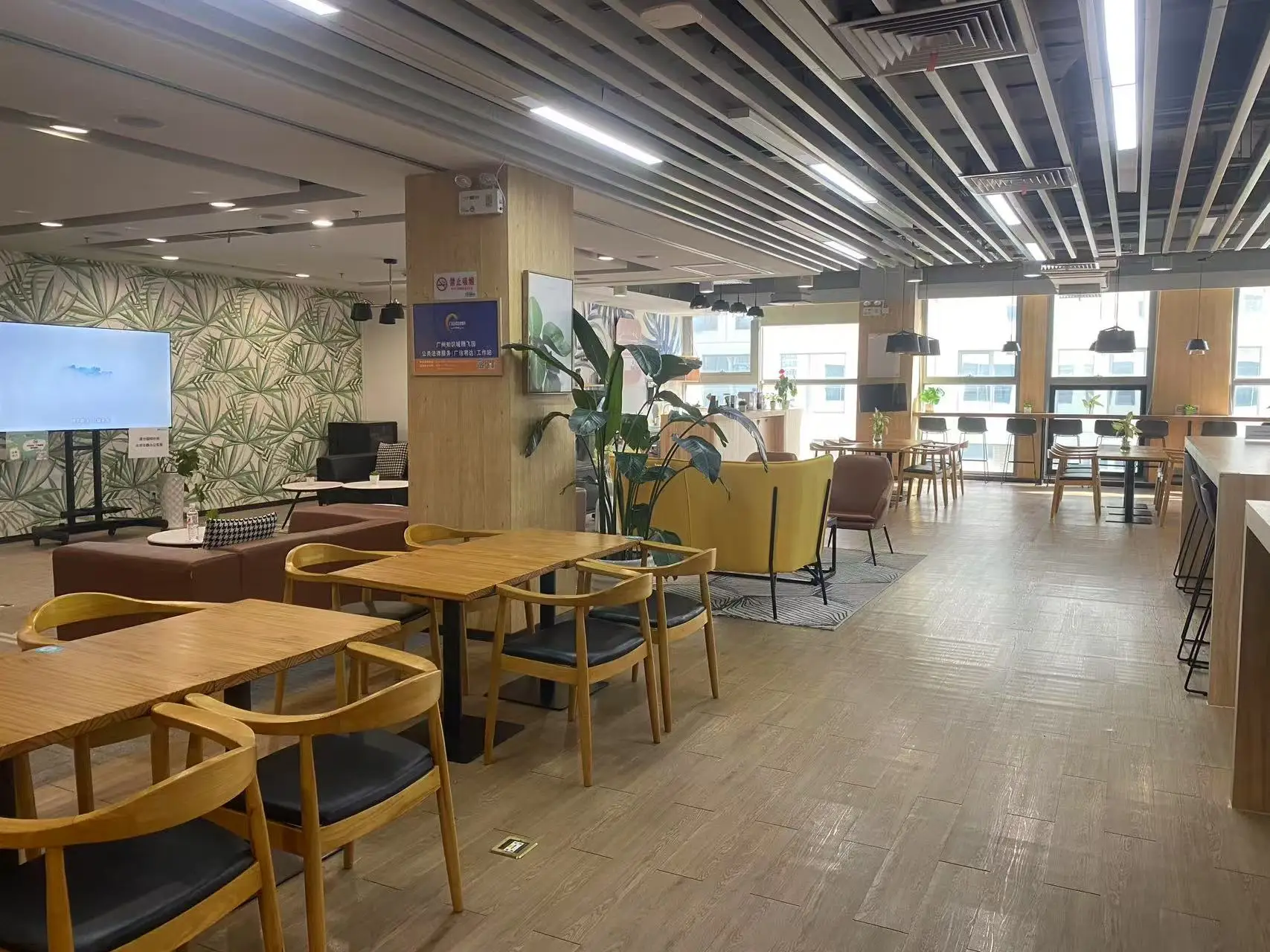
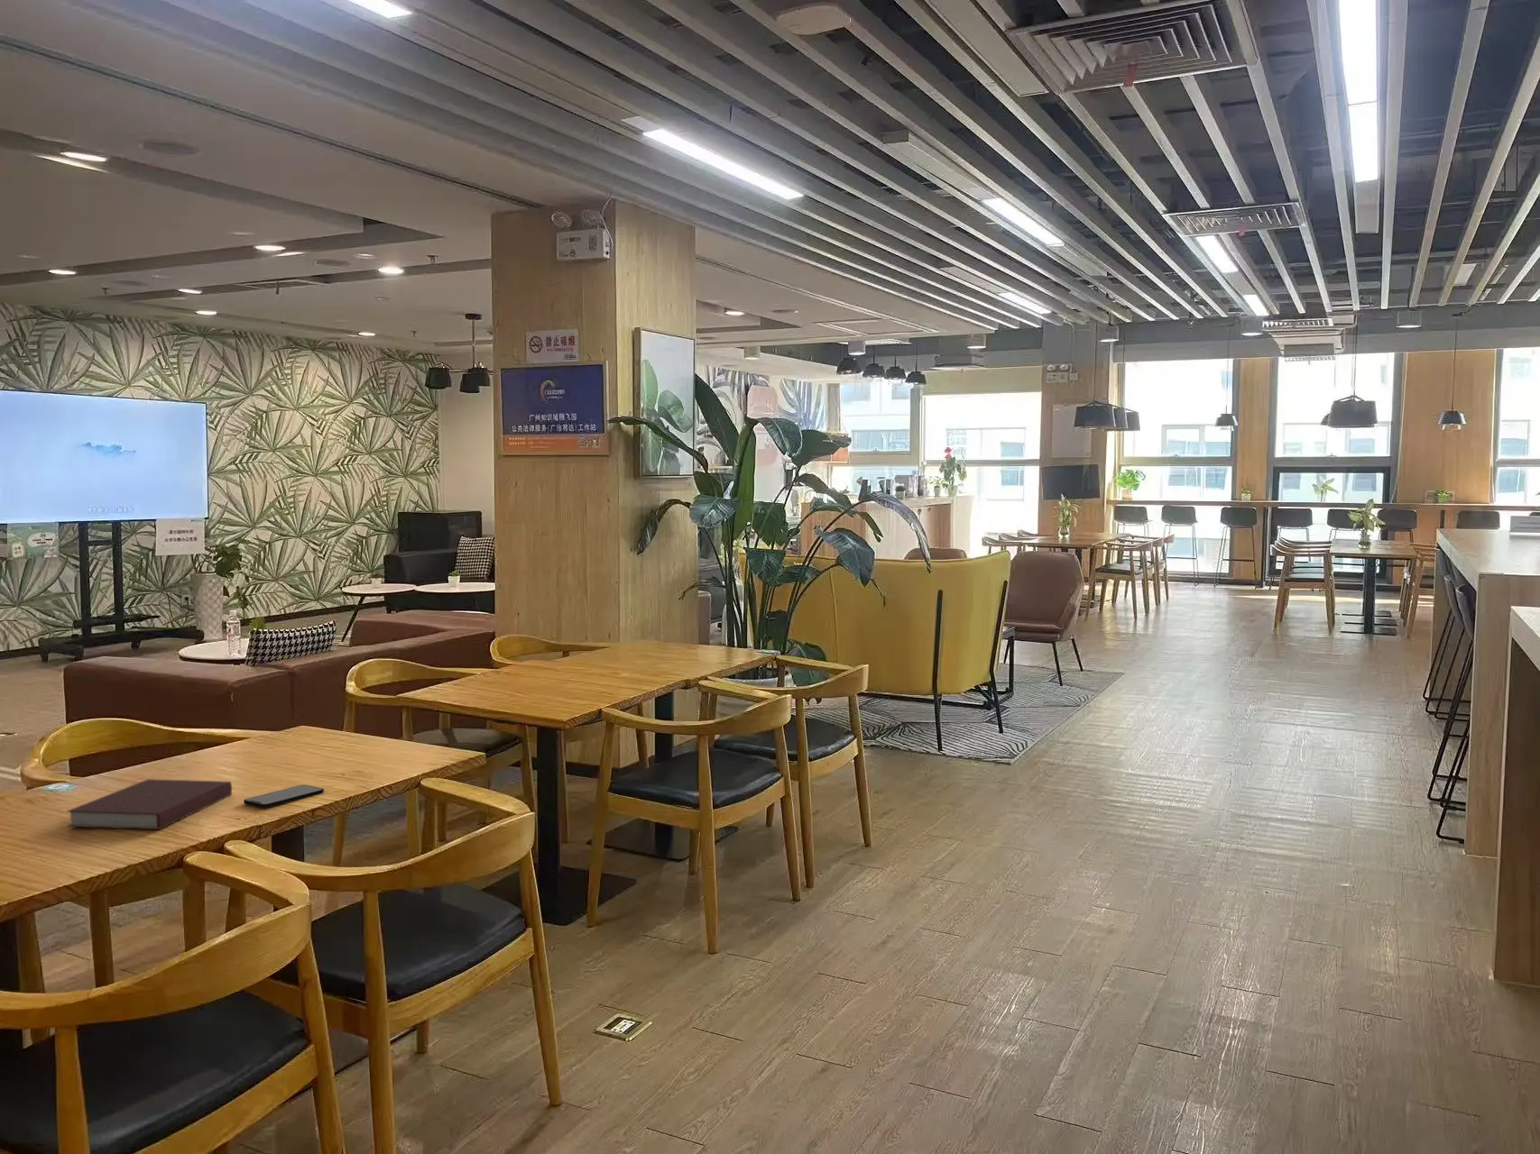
+ notebook (153, 802)
+ smartphone (284, 795)
